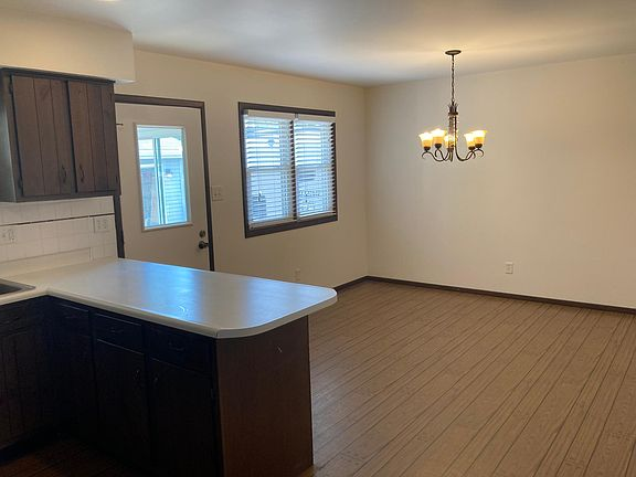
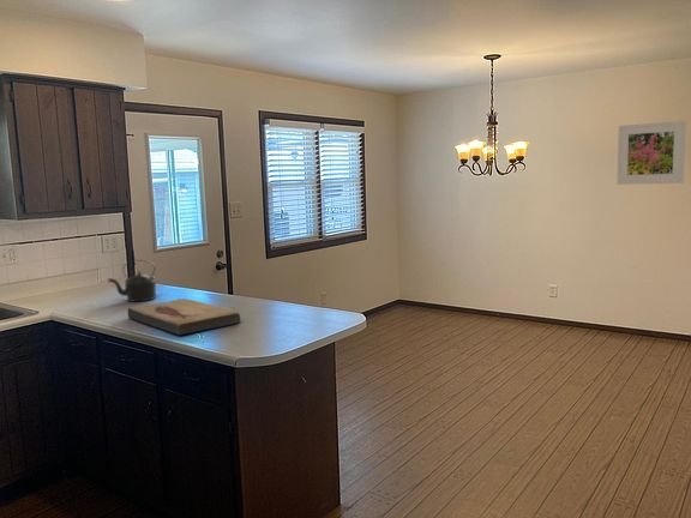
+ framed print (650, 153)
+ fish fossil (182, 314)
+ kettle (132, 279)
